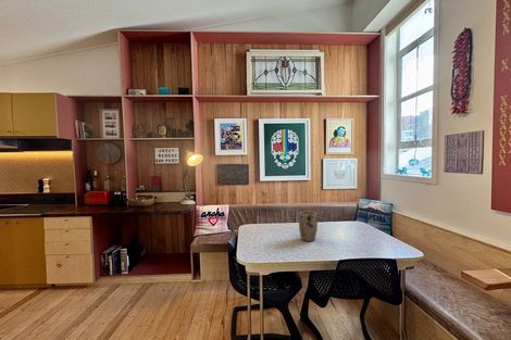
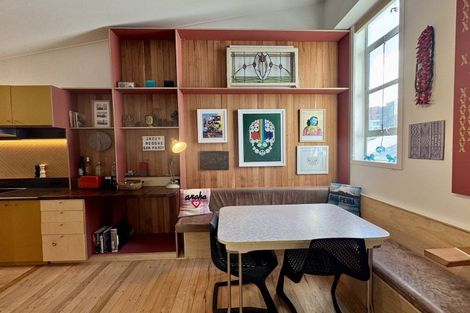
- plant pot (308, 226)
